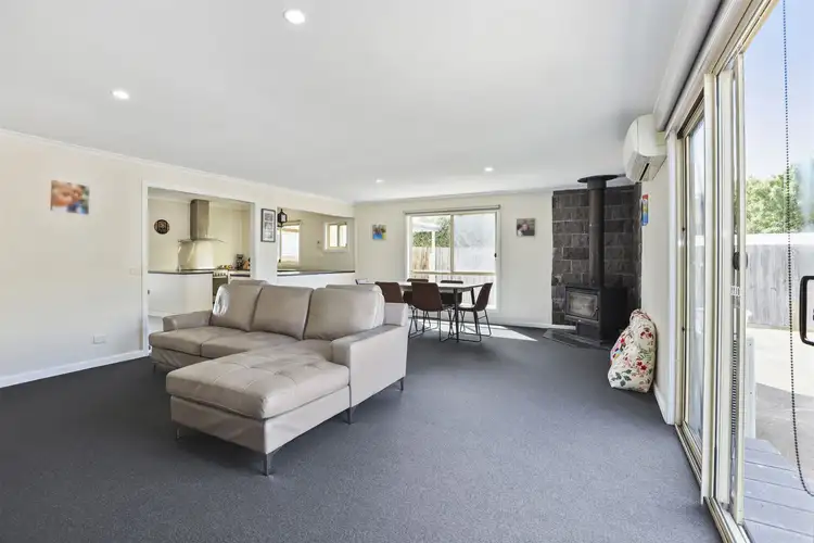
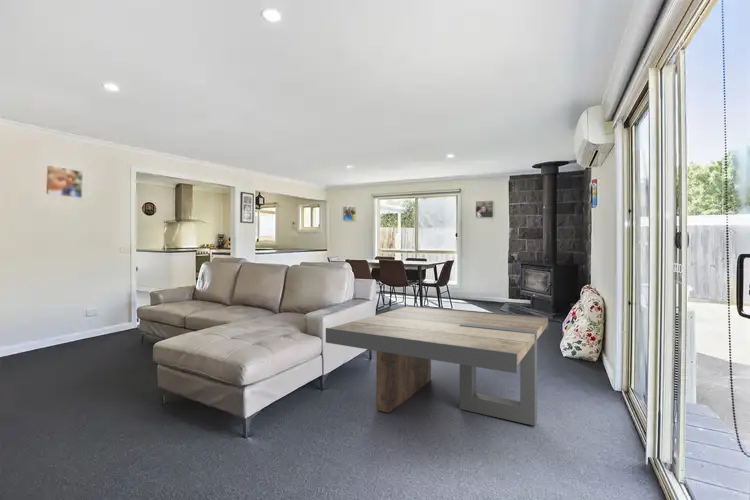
+ coffee table (445, 361)
